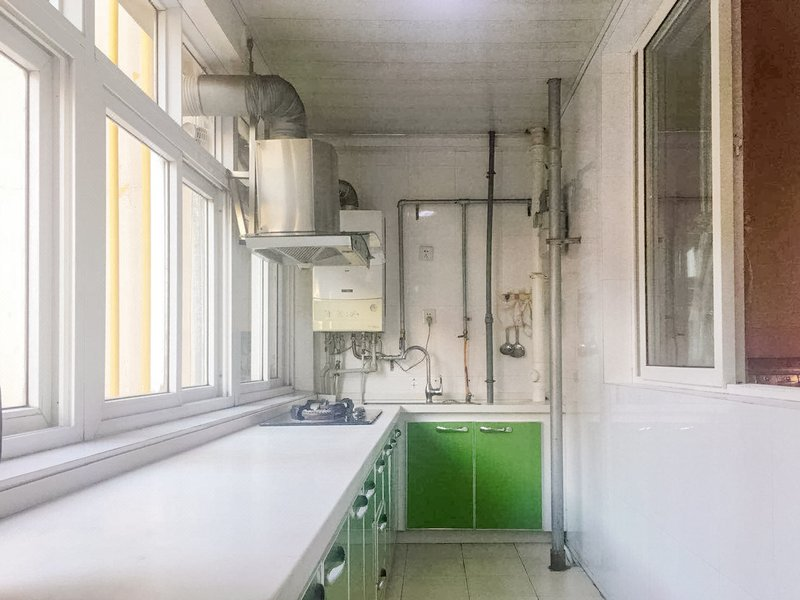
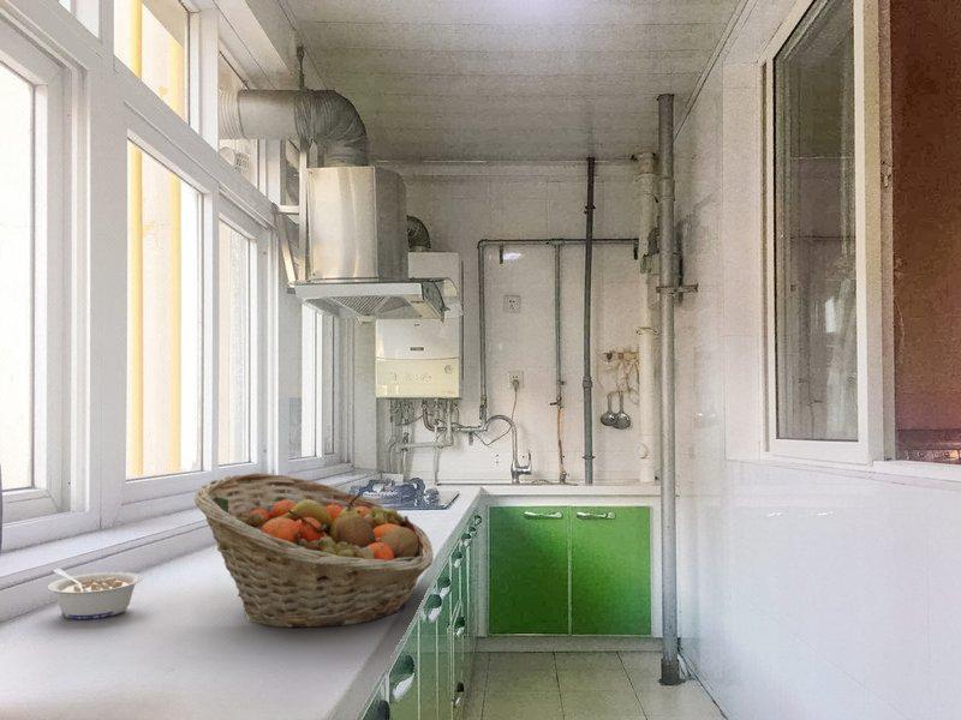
+ legume (91, 593)
+ fruit basket (320, 539)
